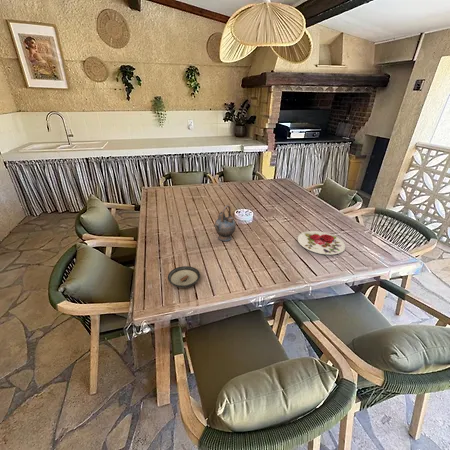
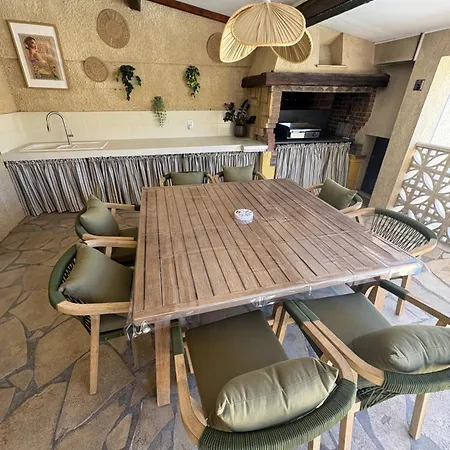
- teapot (223, 223)
- saucer (184, 278)
- plate (320, 241)
